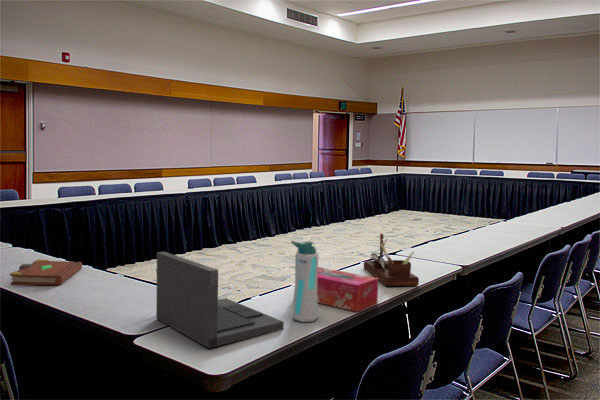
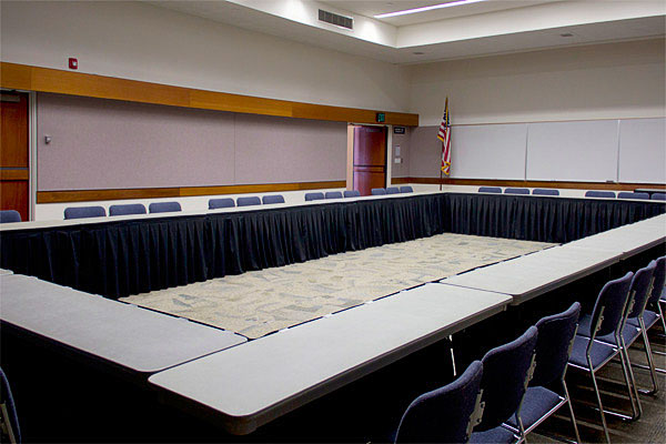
- tissue box (335, 287)
- laptop (217, 290)
- water bottle (304, 280)
- desk organizer (390, 258)
- book (48, 271)
